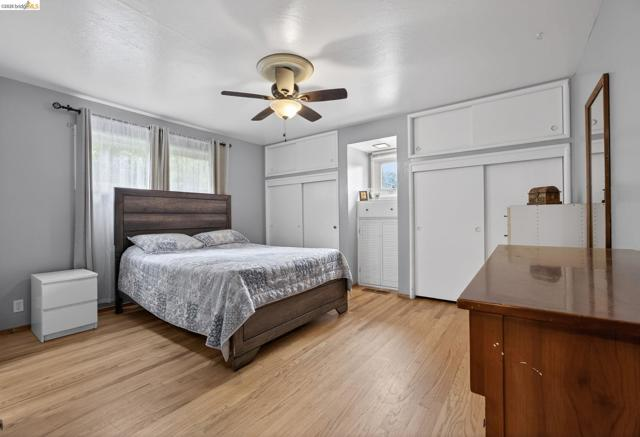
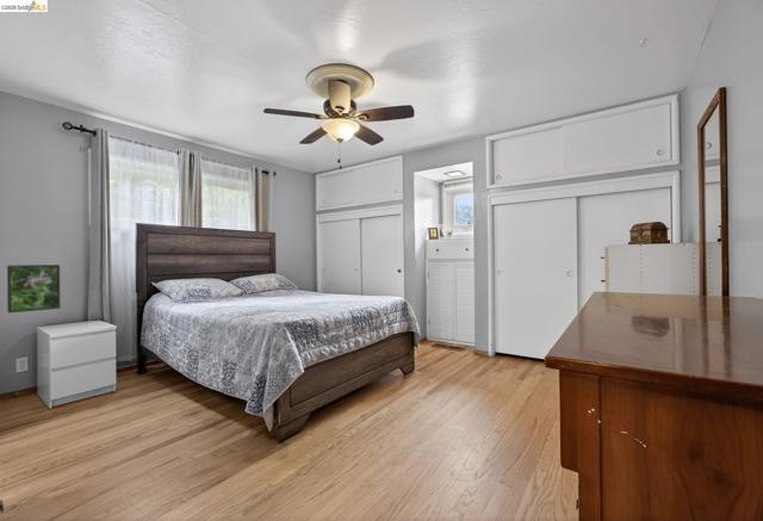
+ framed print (35, 287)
